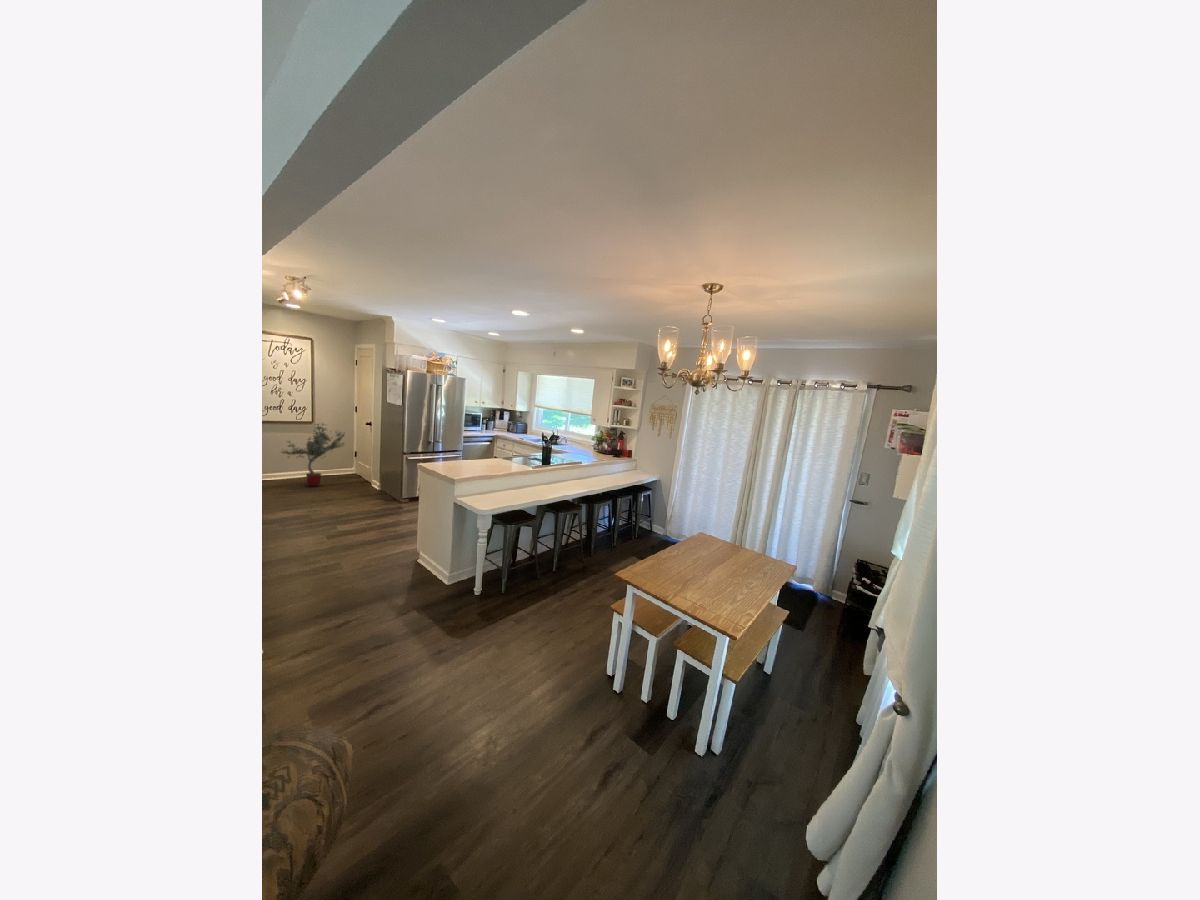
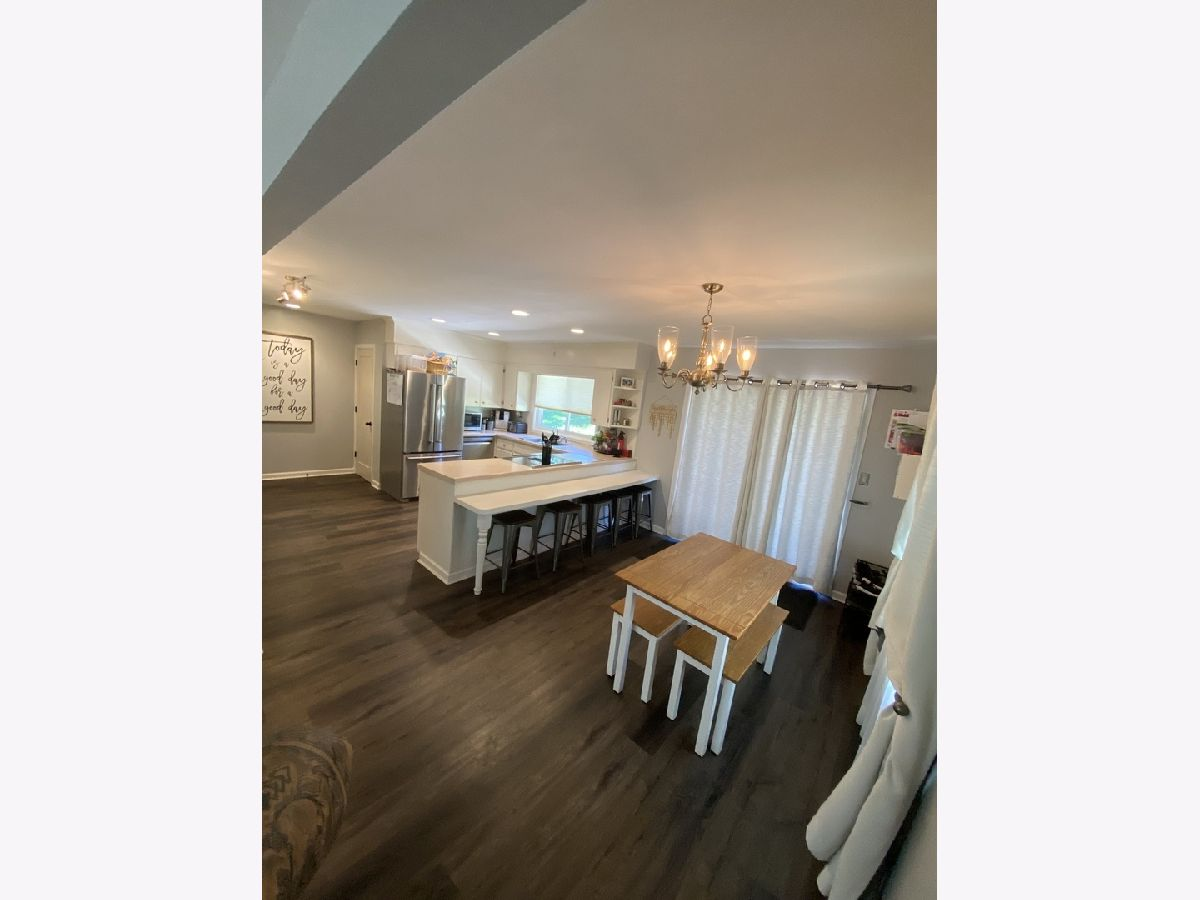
- potted tree (313, 453)
